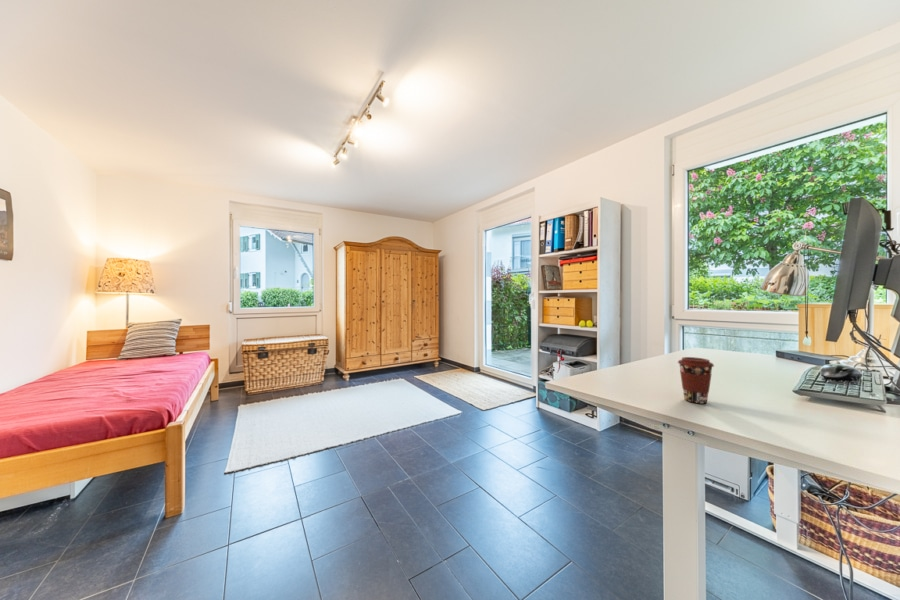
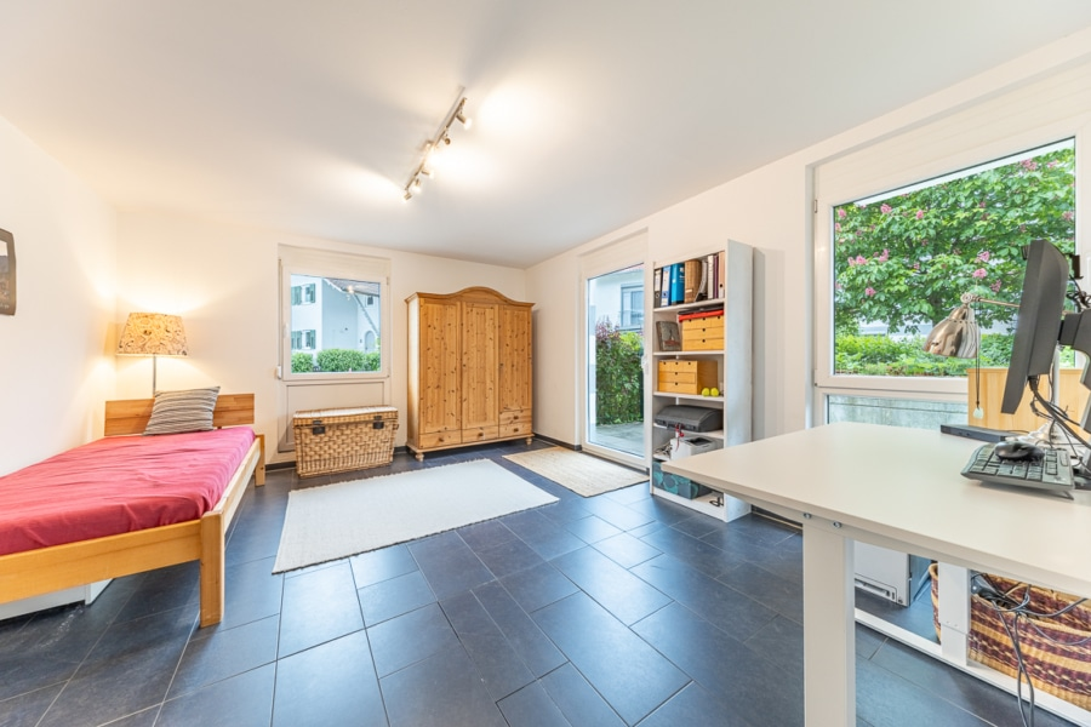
- coffee cup (695, 379)
